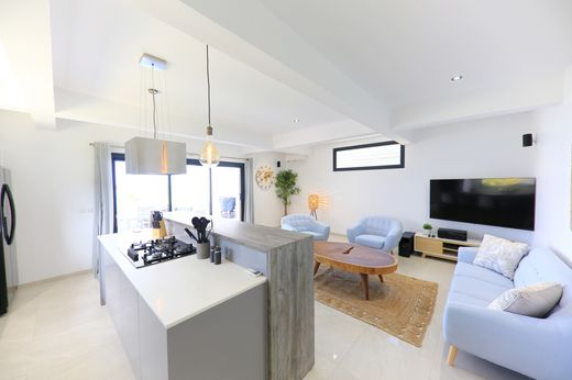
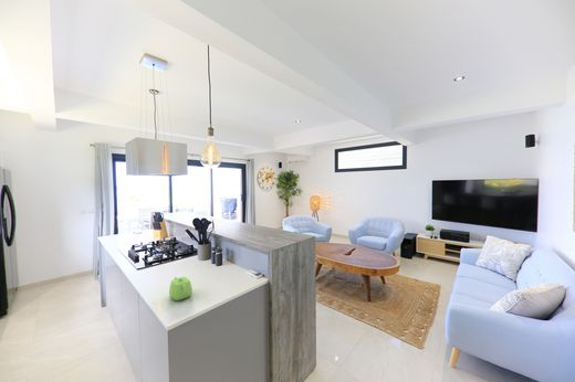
+ teapot (180, 286)
